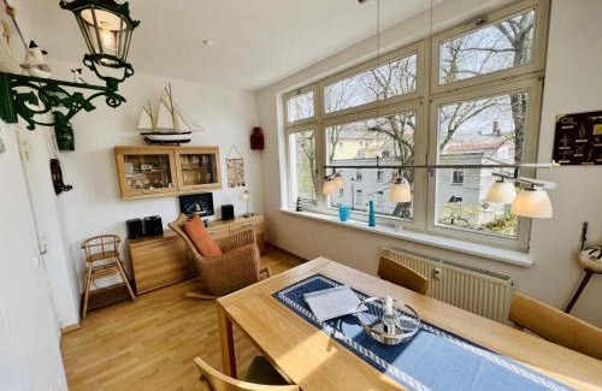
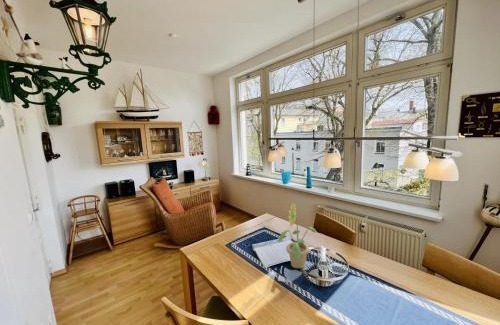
+ sunflower (297, 236)
